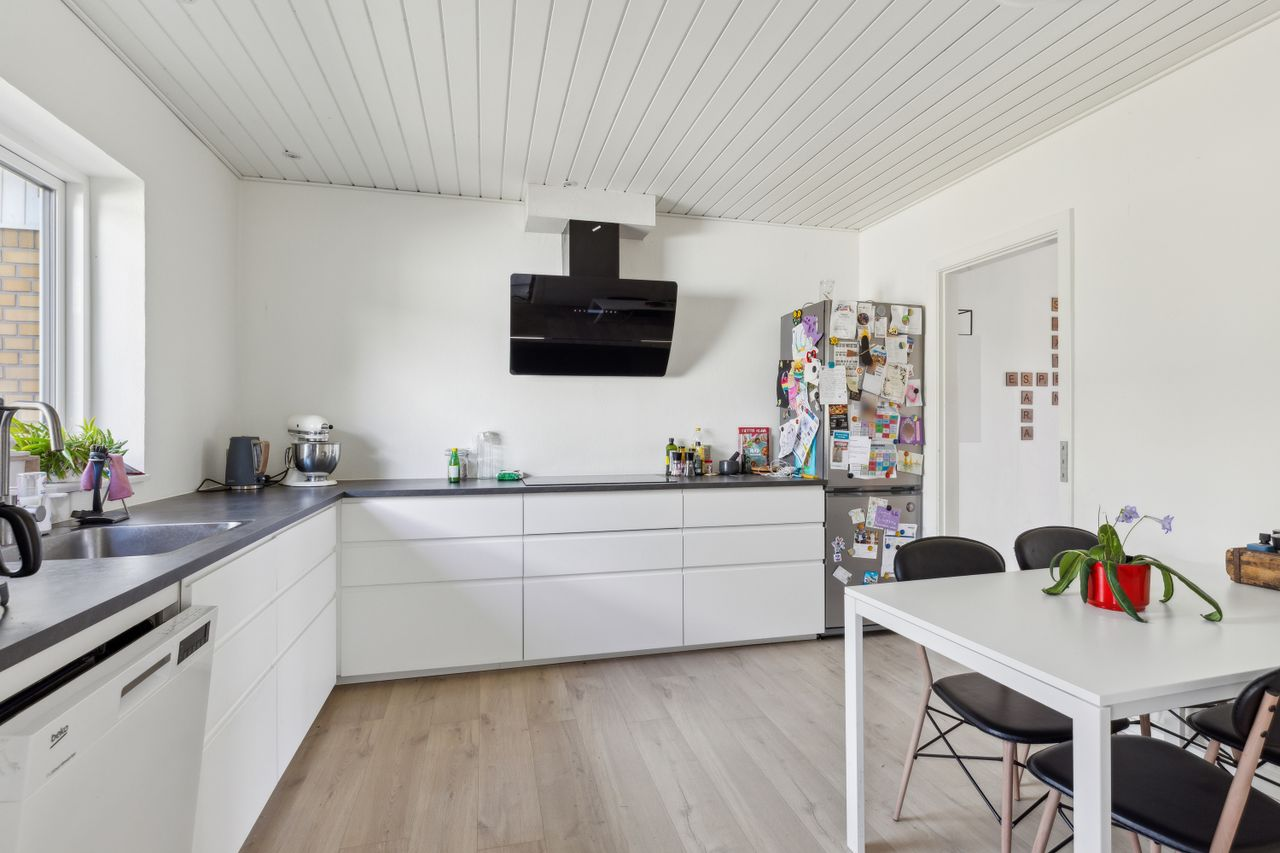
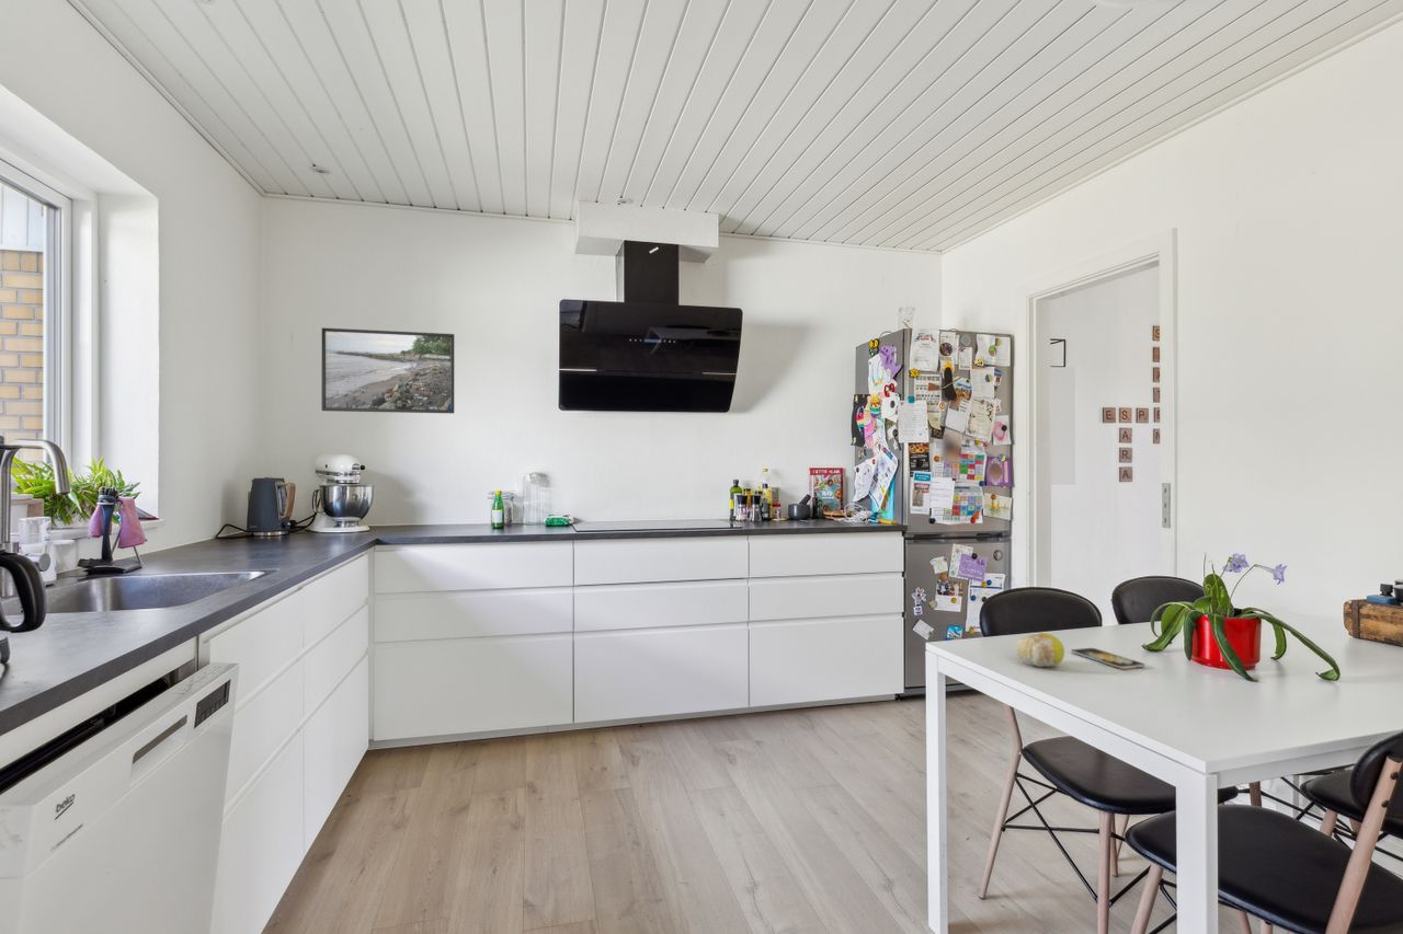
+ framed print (389, 371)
+ fruit (1039, 648)
+ smartphone (1106, 657)
